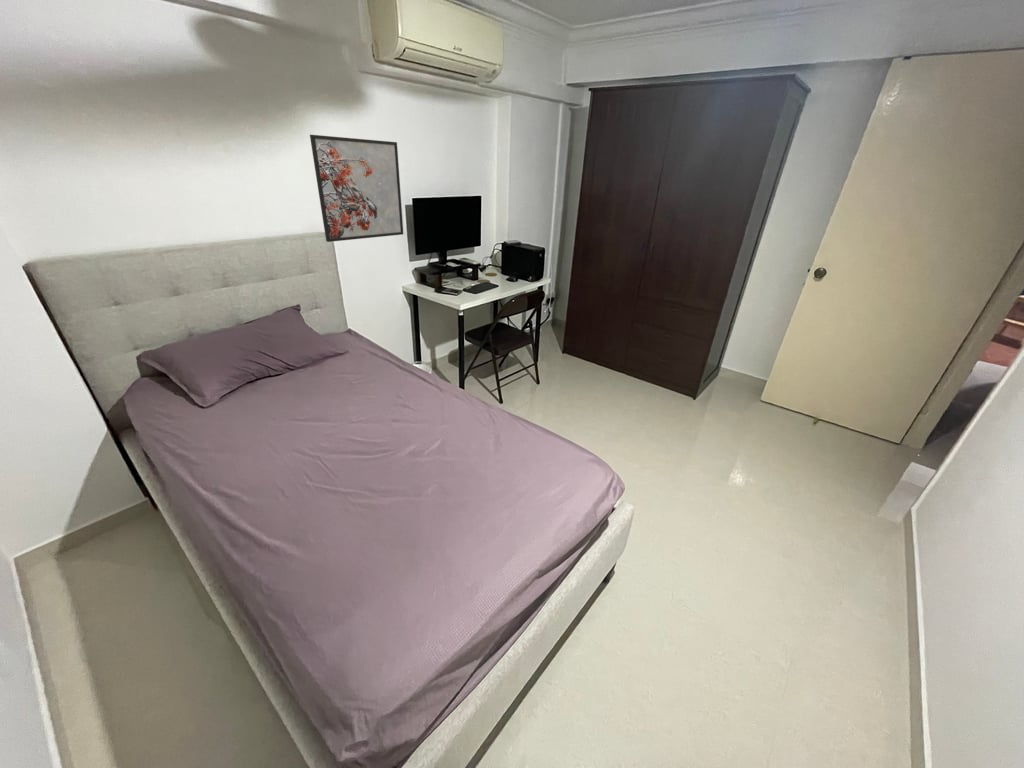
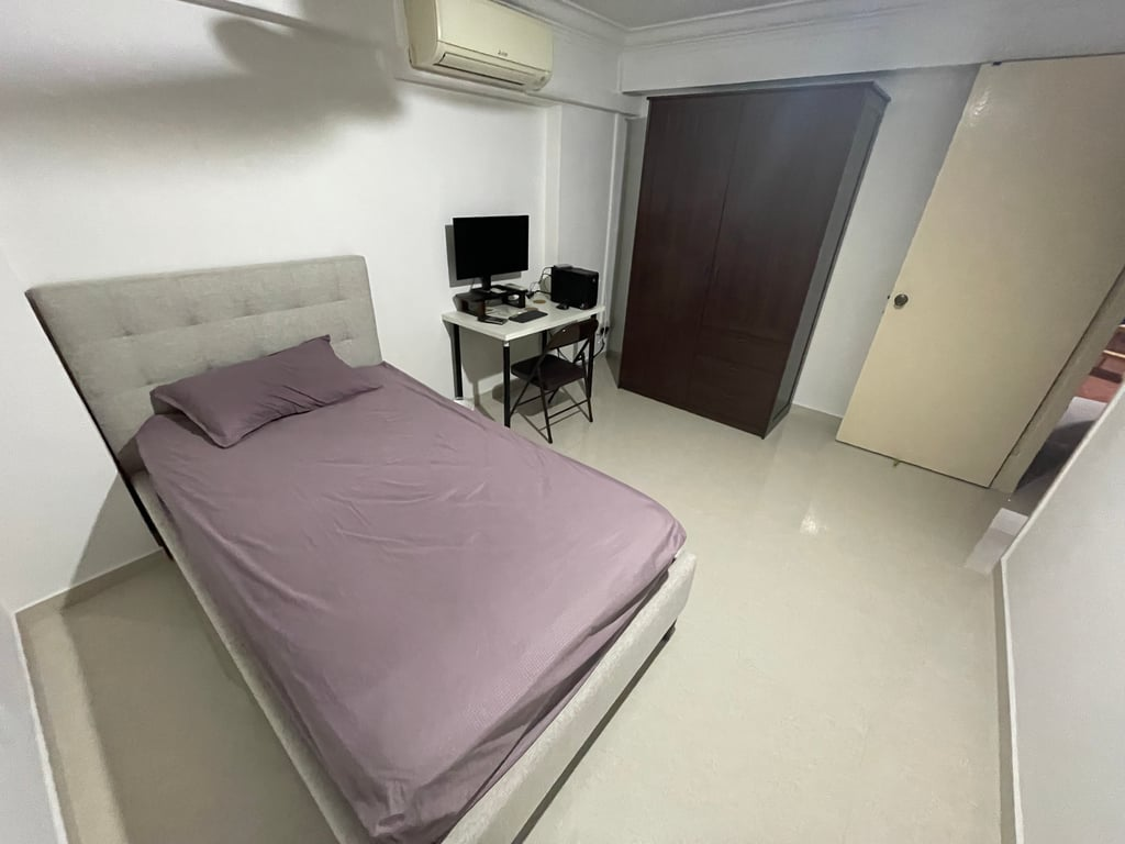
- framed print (362, 190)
